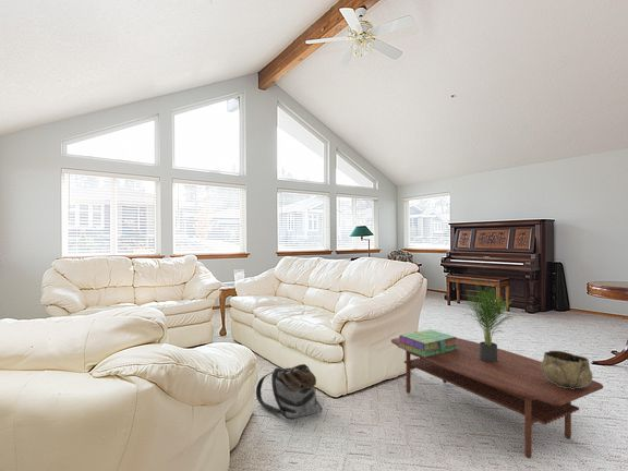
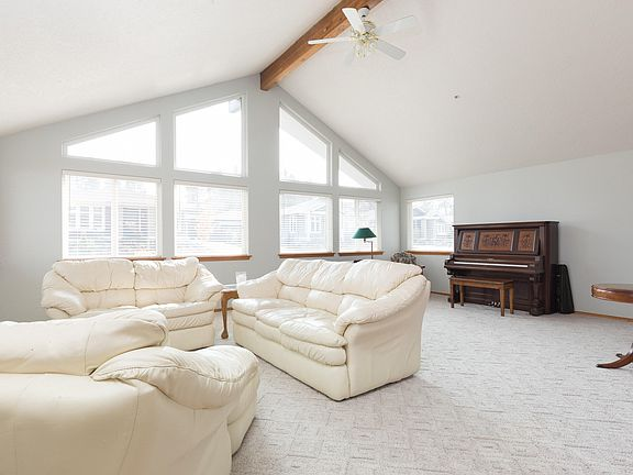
- decorative bowl (565, 370)
- stack of books (427, 341)
- coffee table (478, 385)
- potted plant (492, 319)
- backpack (293, 387)
